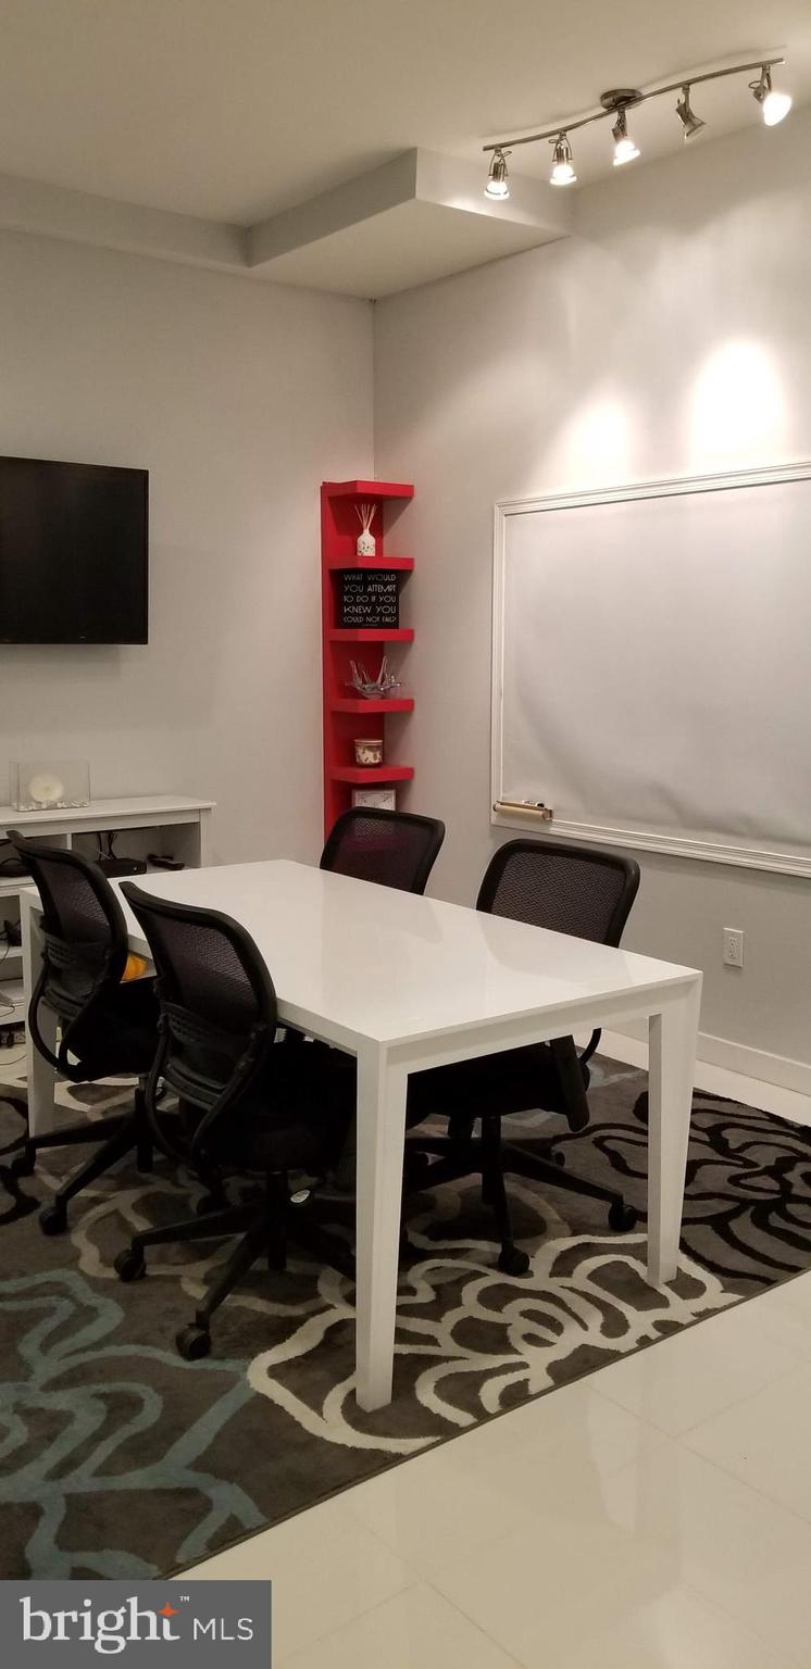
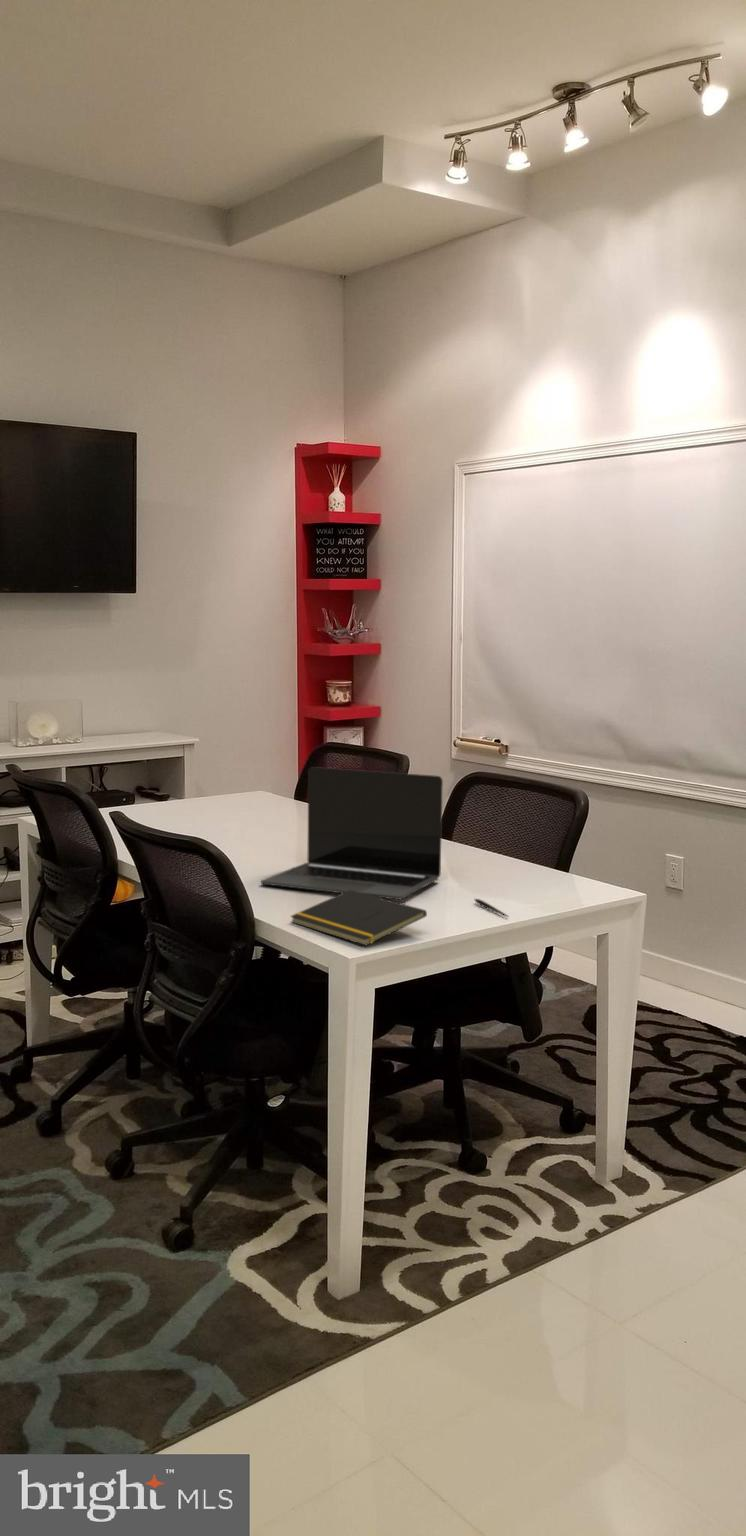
+ notepad (357, 916)
+ laptop (352, 830)
+ pen (490, 907)
